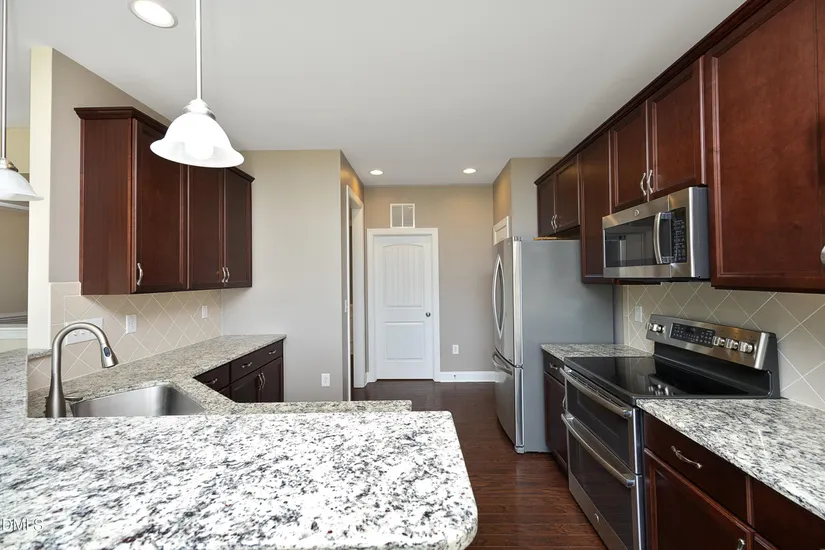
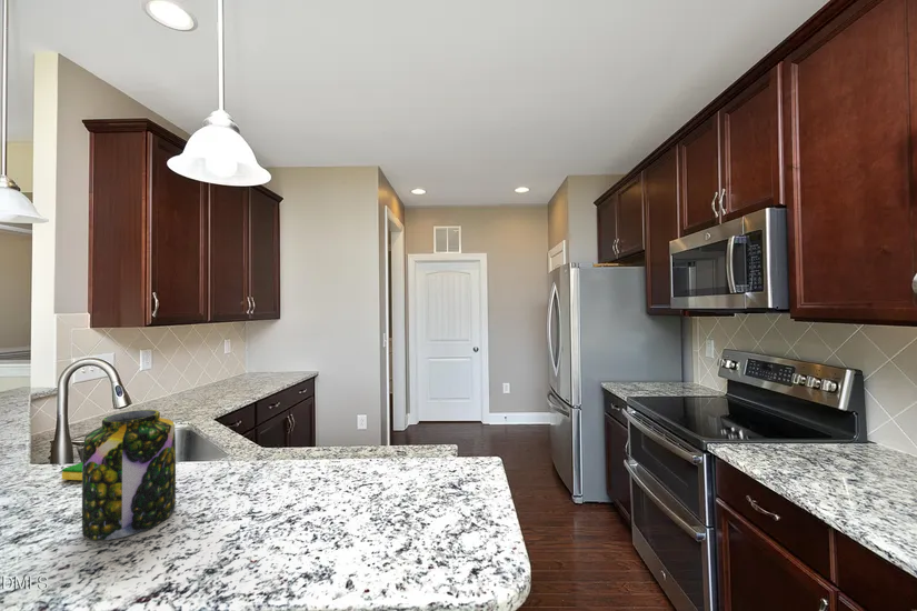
+ dish sponge (81, 469)
+ jar (131, 467)
